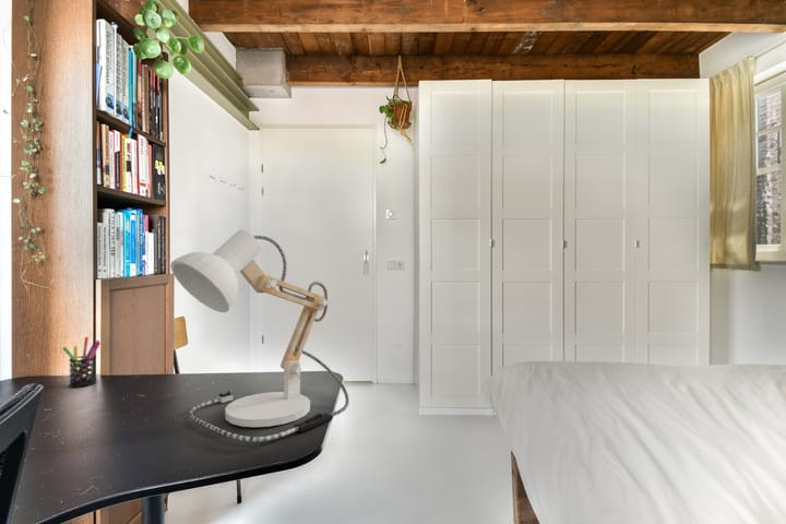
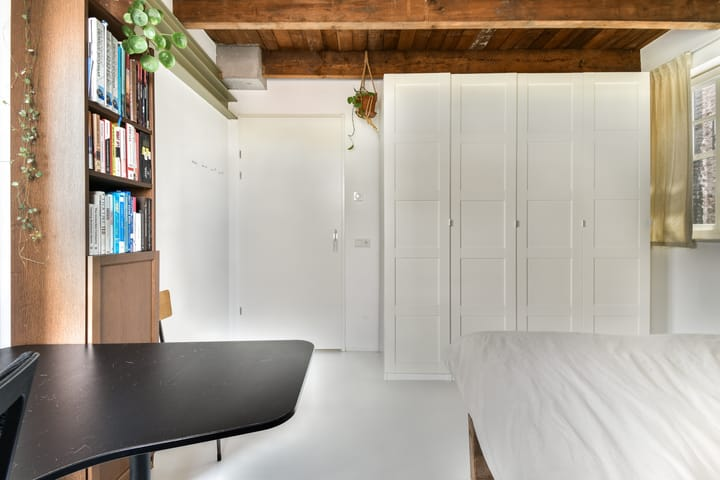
- pen holder (80, 360)
- desk lamp (273, 295)
